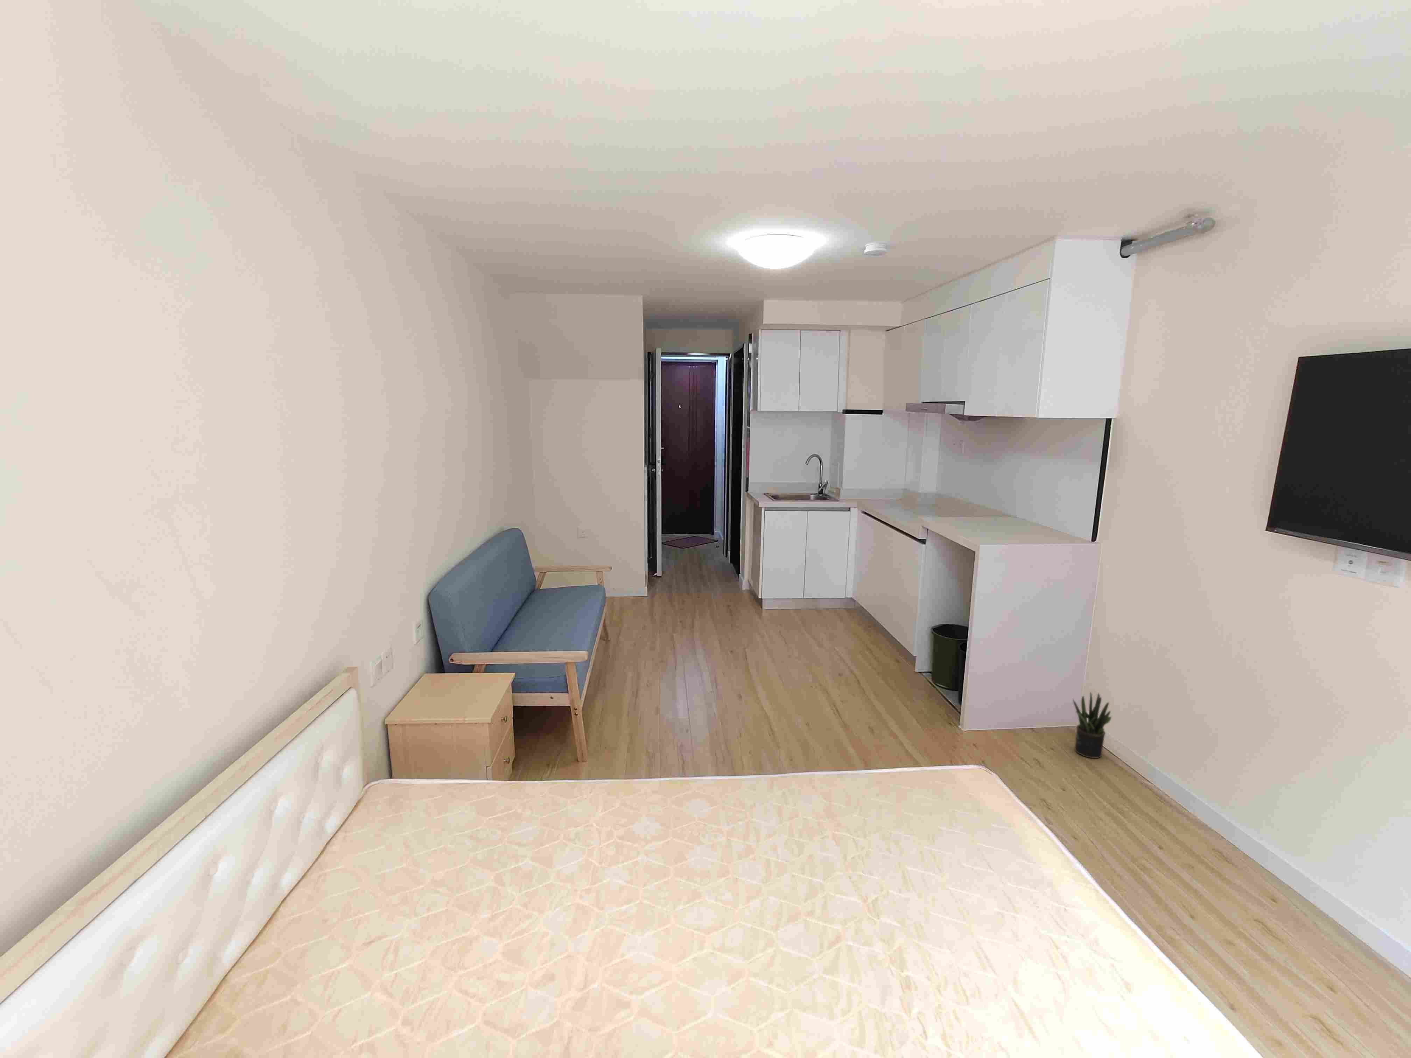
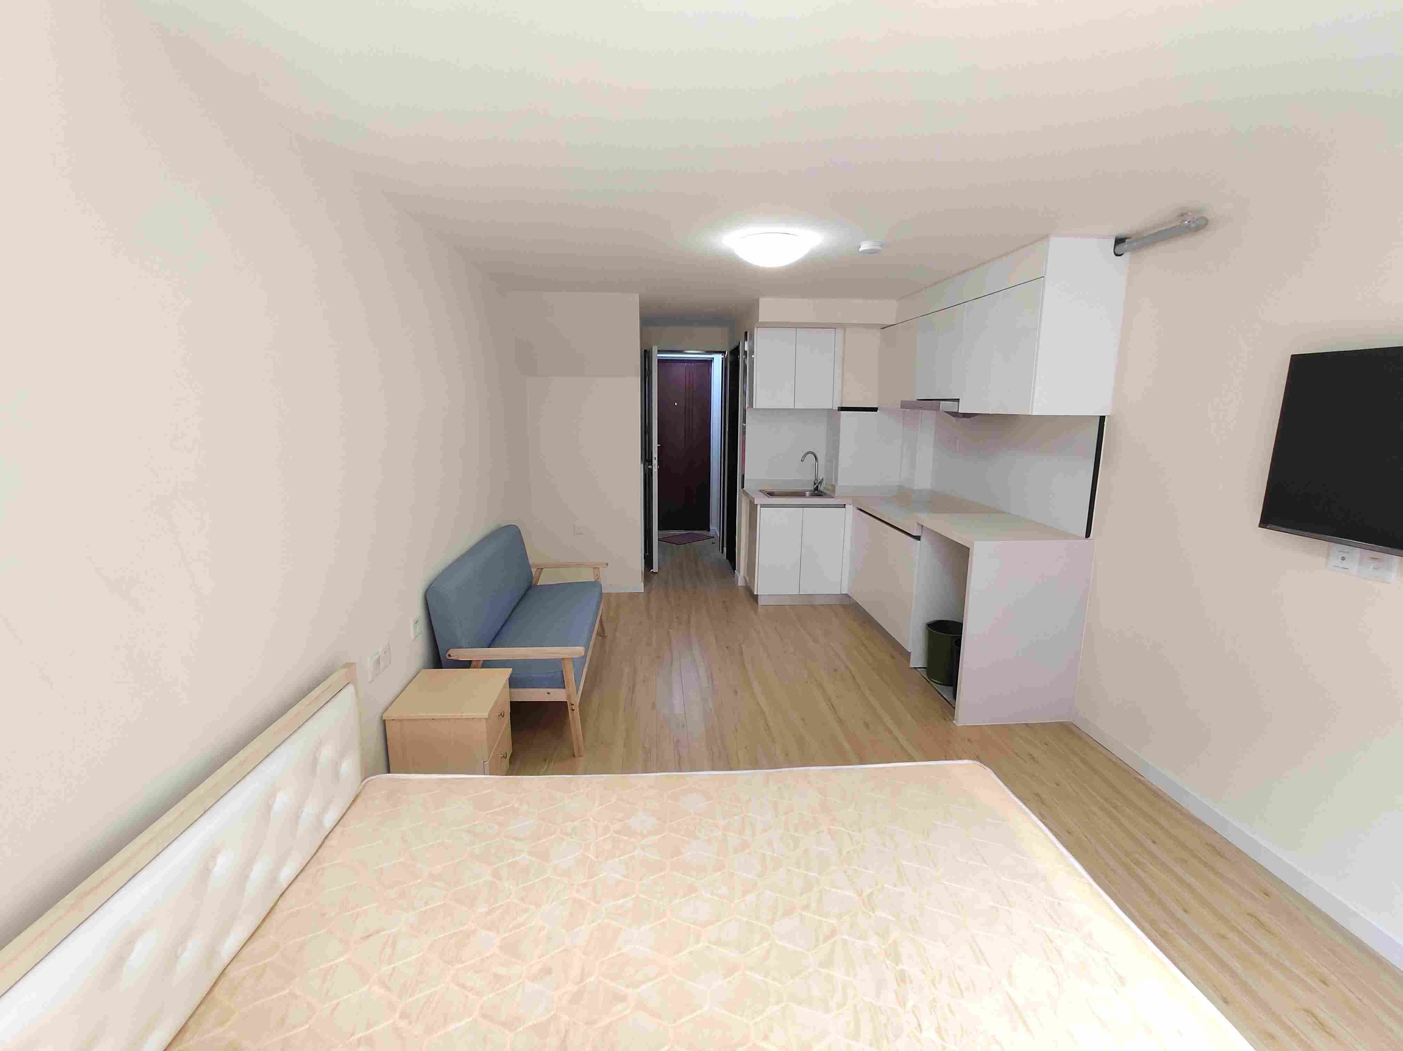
- potted plant (1089, 723)
